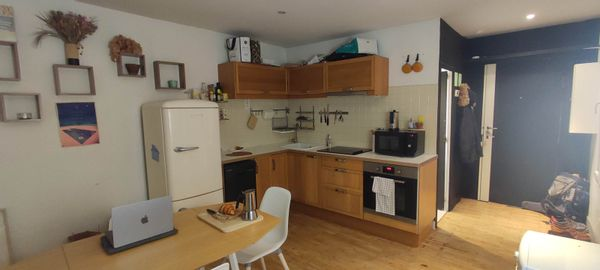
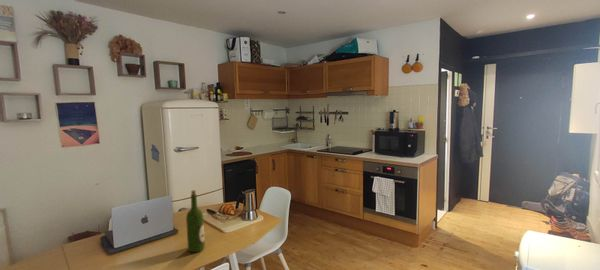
+ wine bottle (194, 220)
